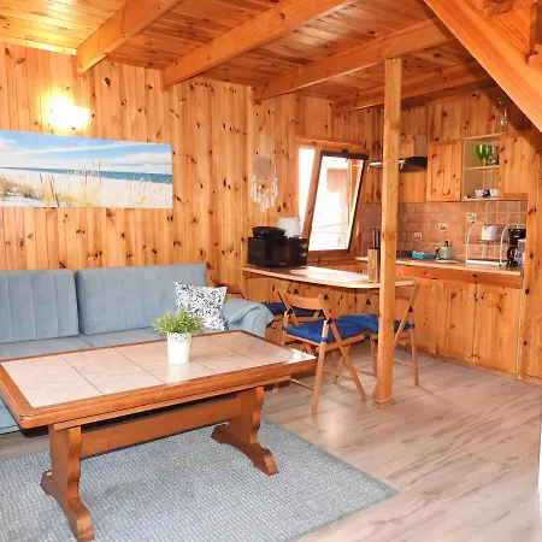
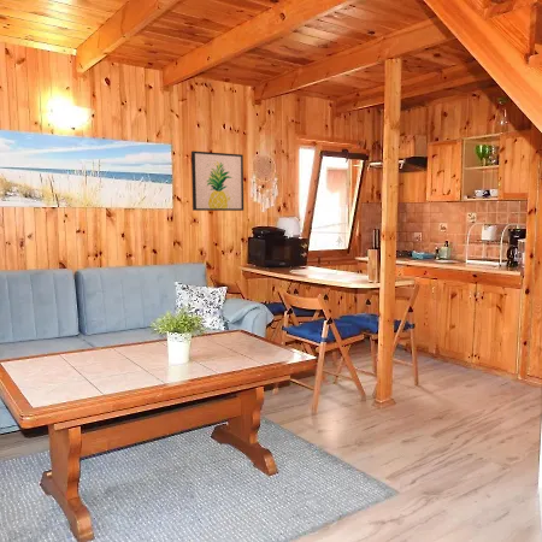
+ wall art (218, 182)
